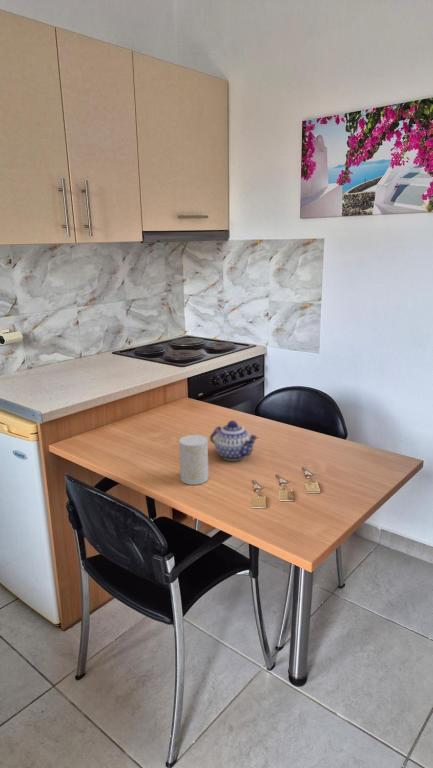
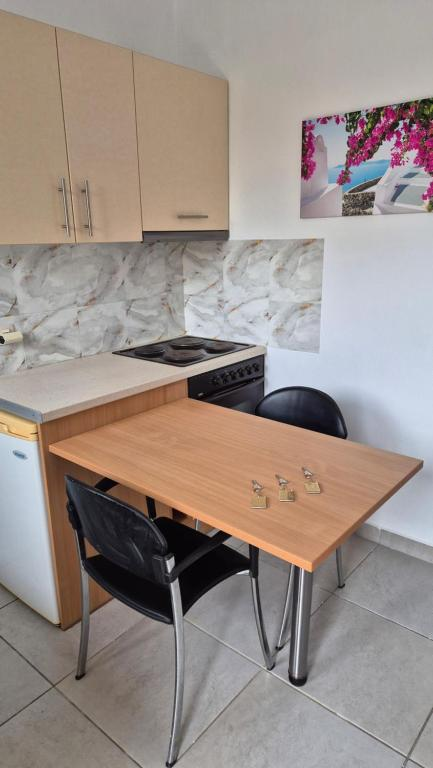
- teapot (233, 438)
- cup (194, 459)
